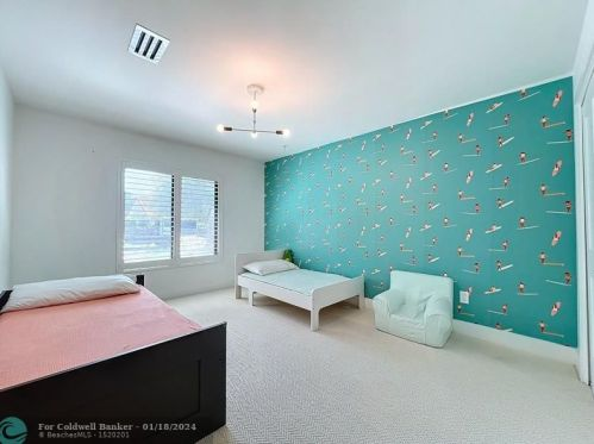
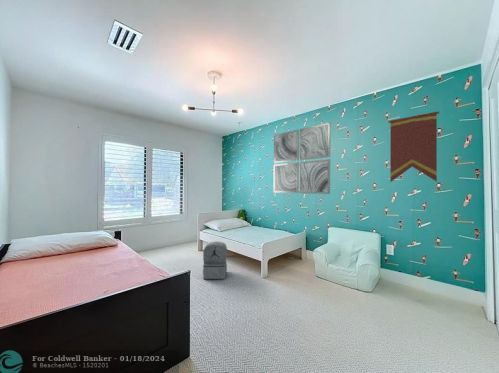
+ wall art (298, 160)
+ pennant (412, 149)
+ backpack (215, 258)
